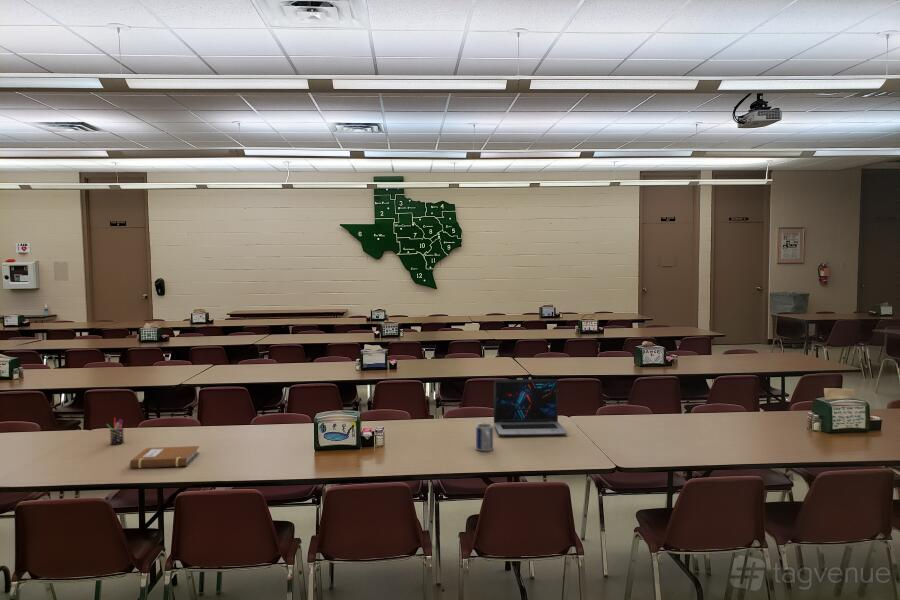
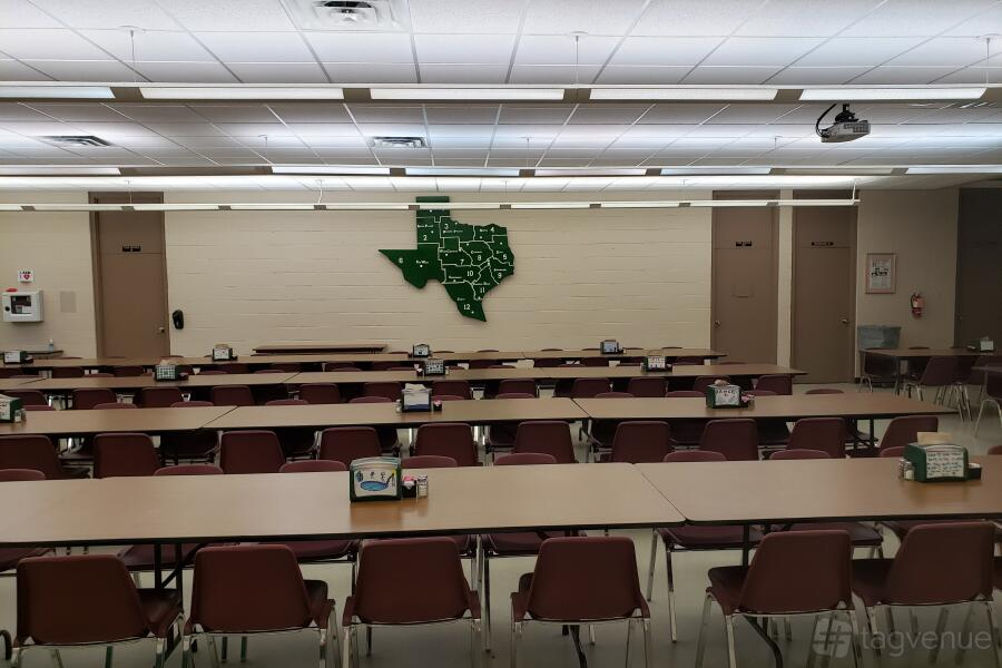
- notebook (164, 457)
- mug (485, 438)
- pen holder (115, 431)
- laptop (529, 407)
